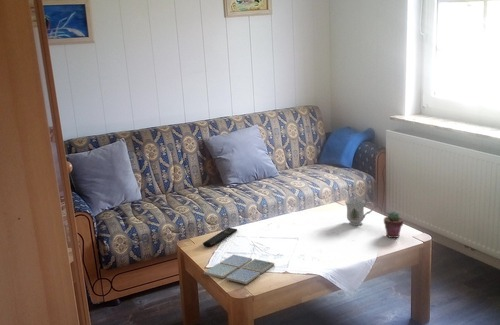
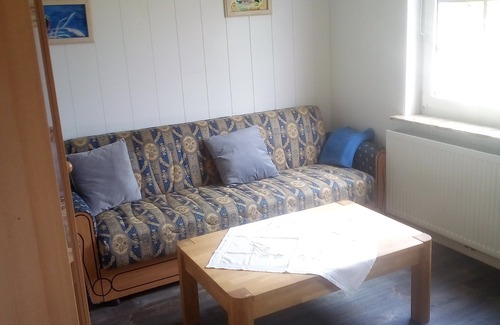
- mug (359, 212)
- remote control (220, 237)
- drink coaster (239, 267)
- potted succulent (393, 223)
